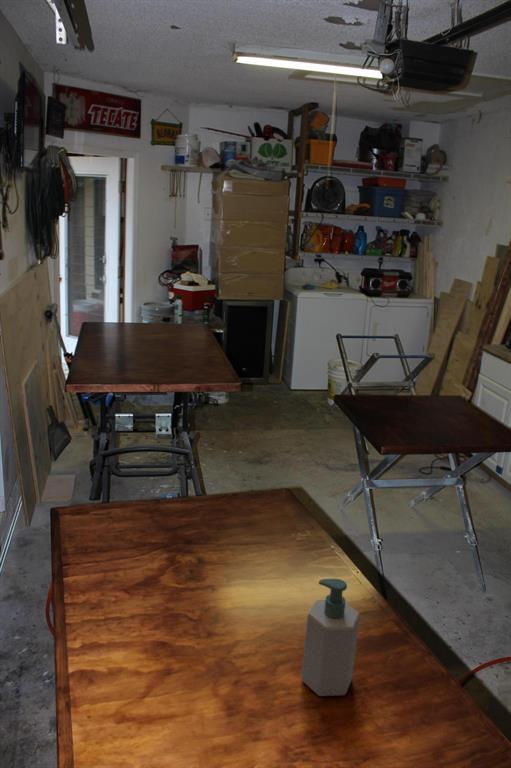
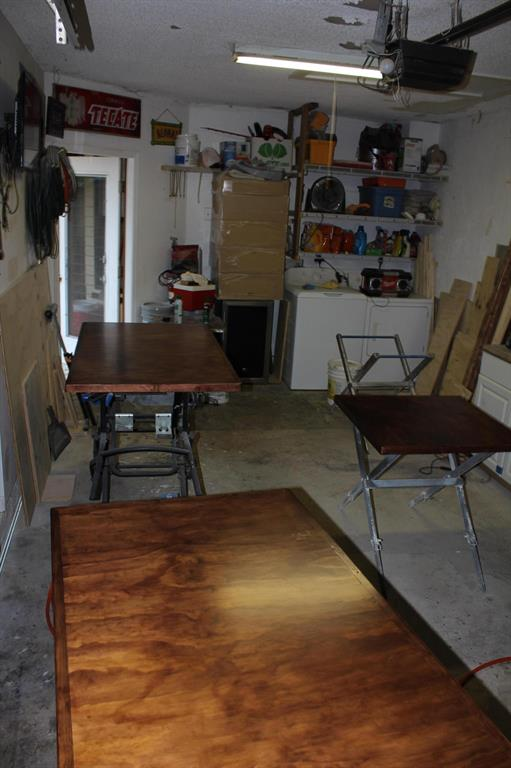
- soap bottle (331, 632)
